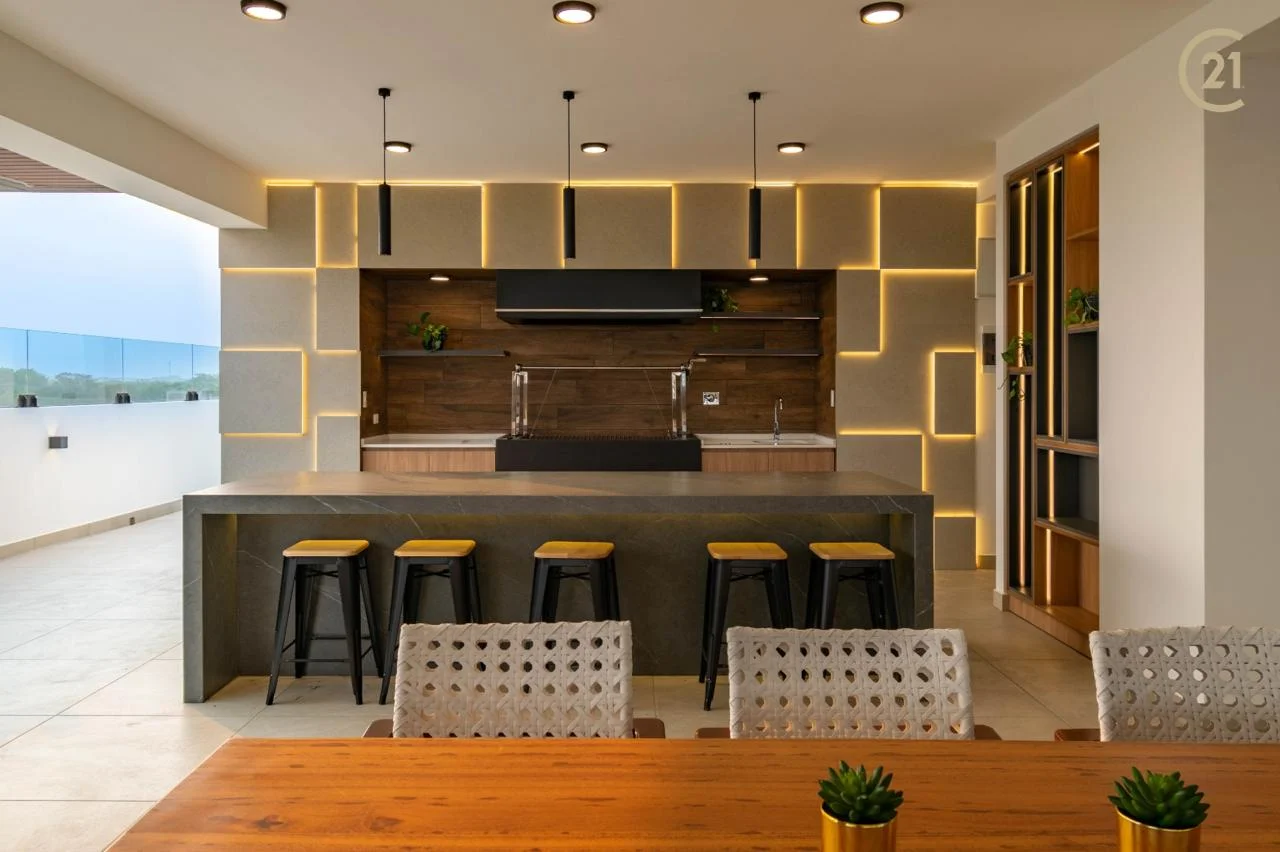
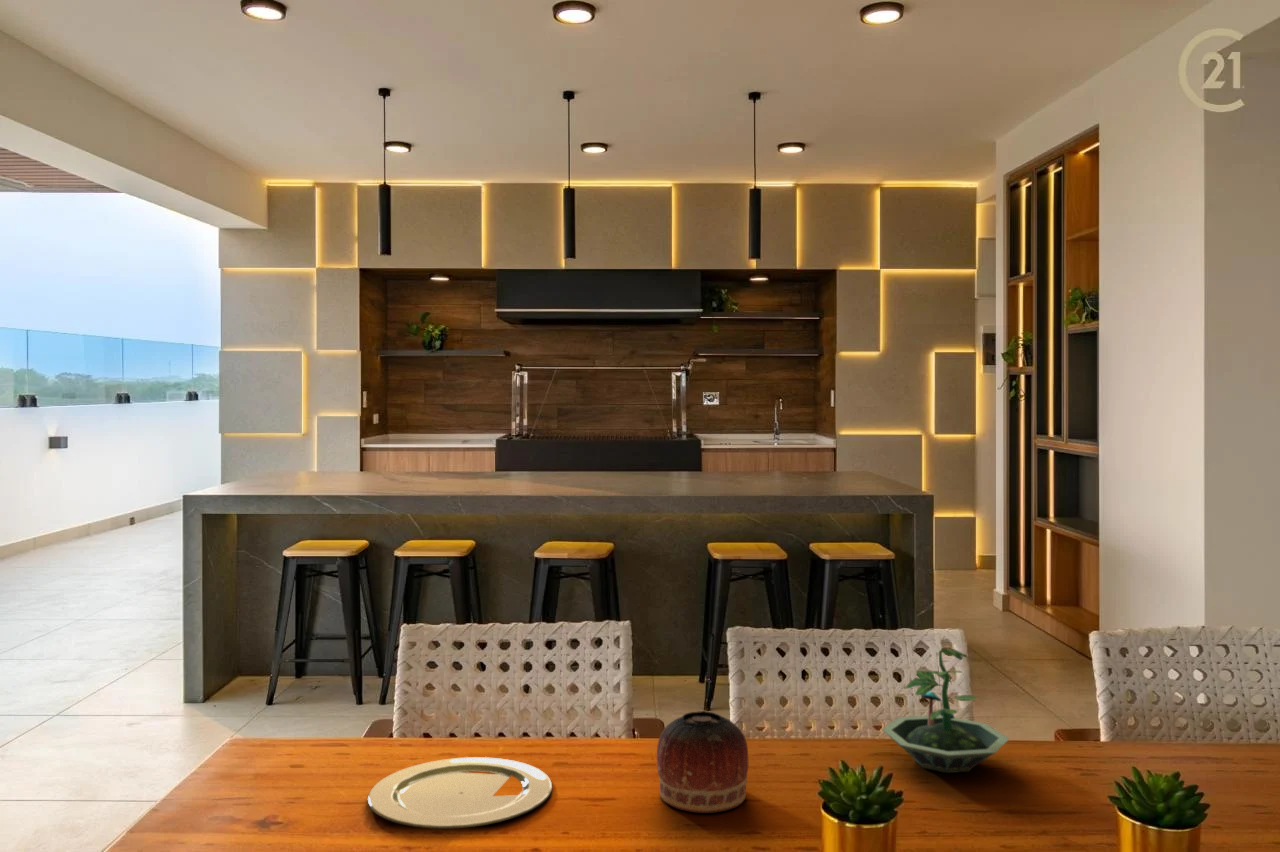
+ terrarium (944, 669)
+ plate (461, 790)
+ bowl (702, 755)
